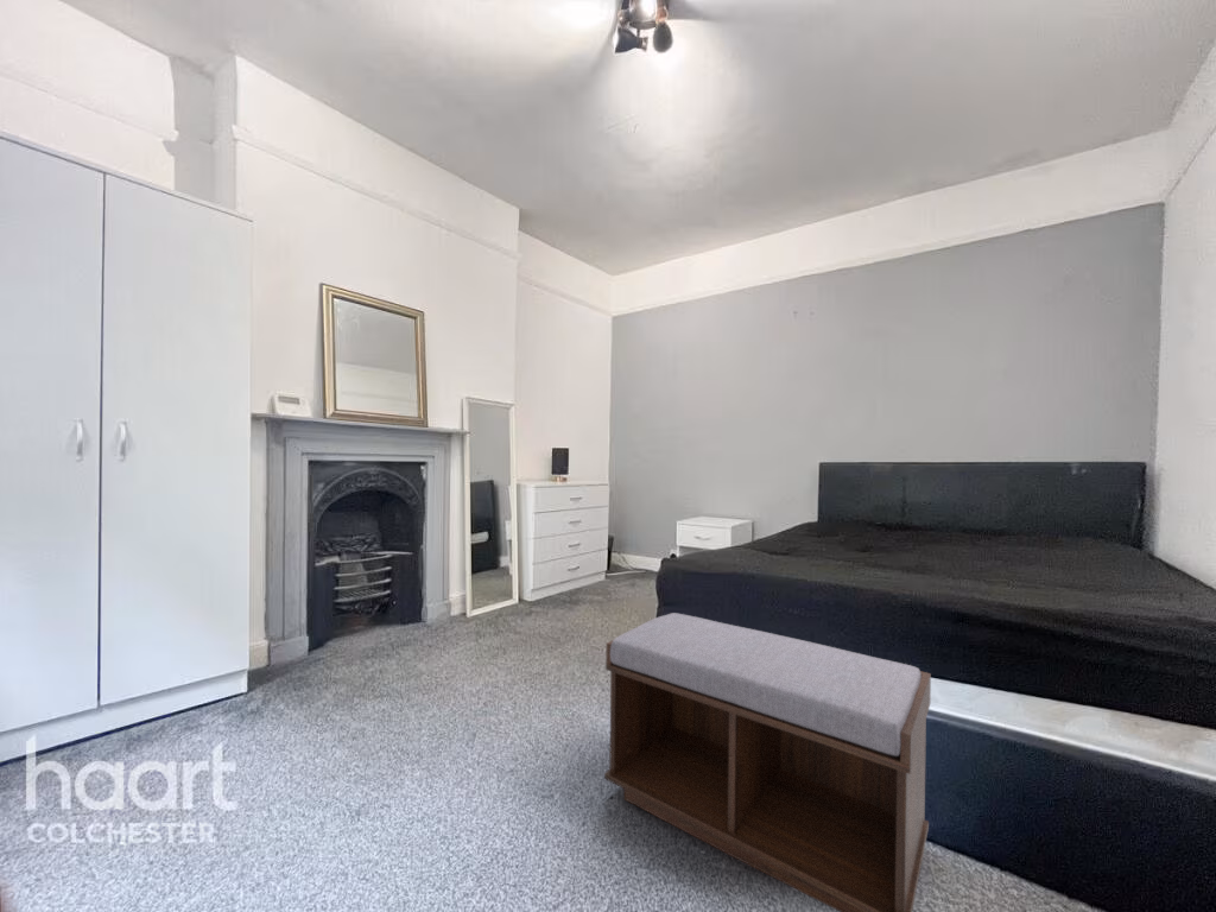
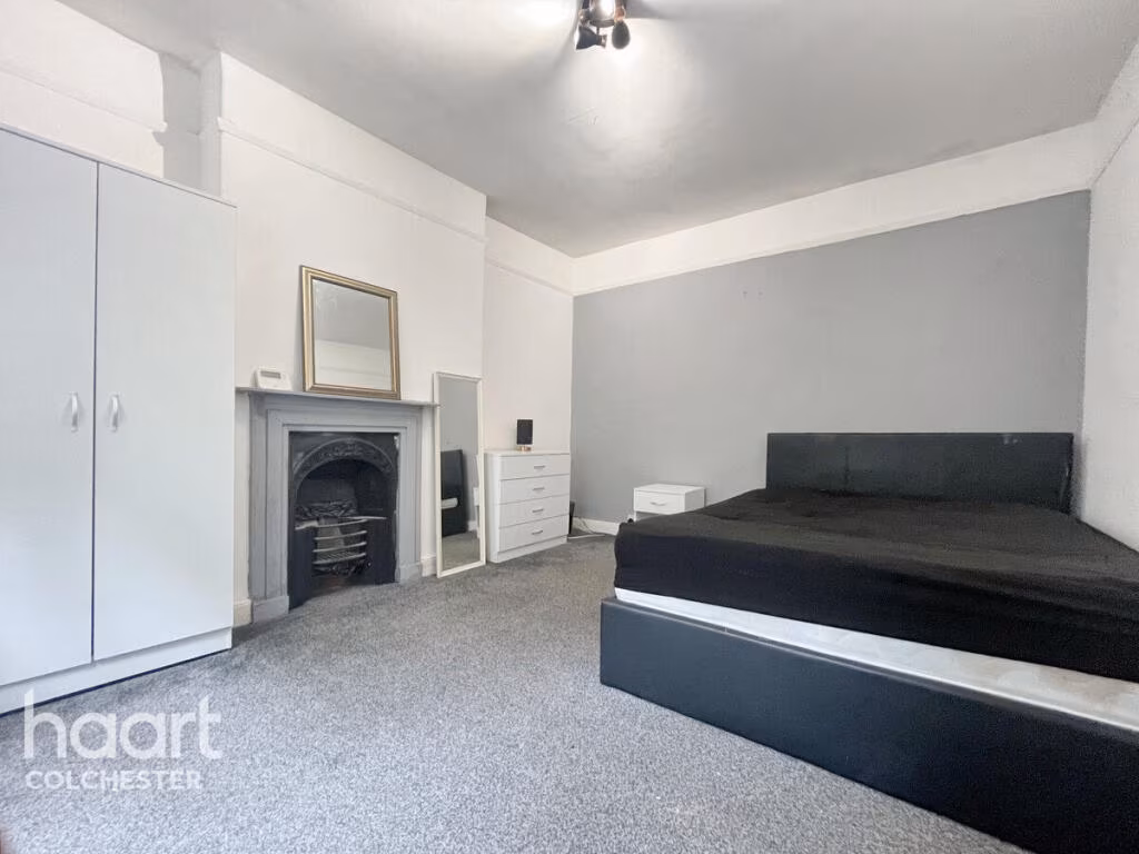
- bench (755, 735)
